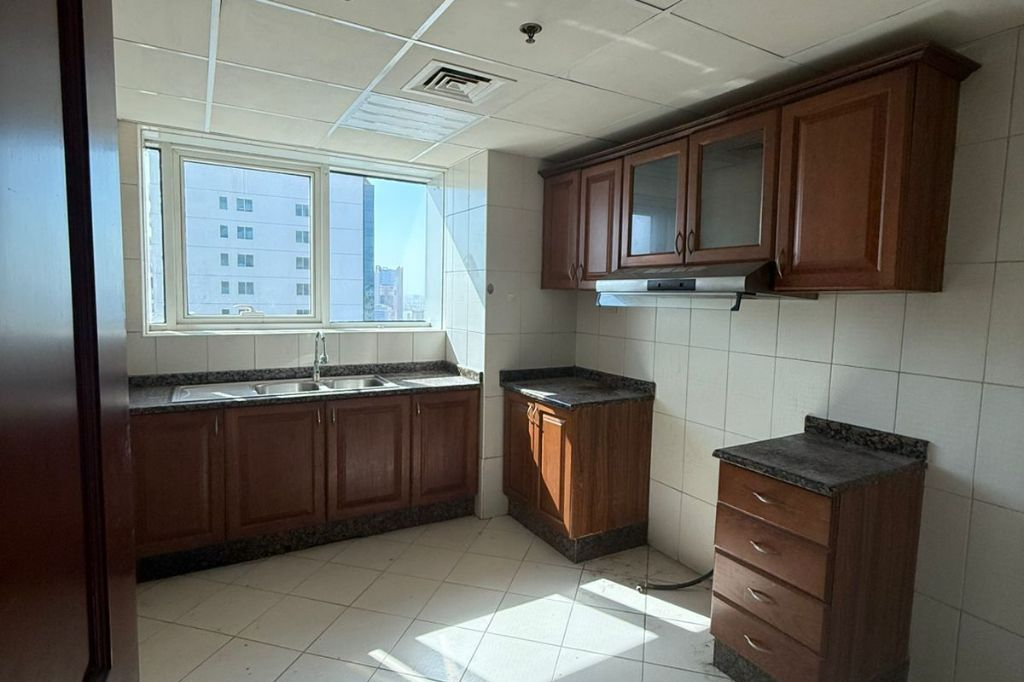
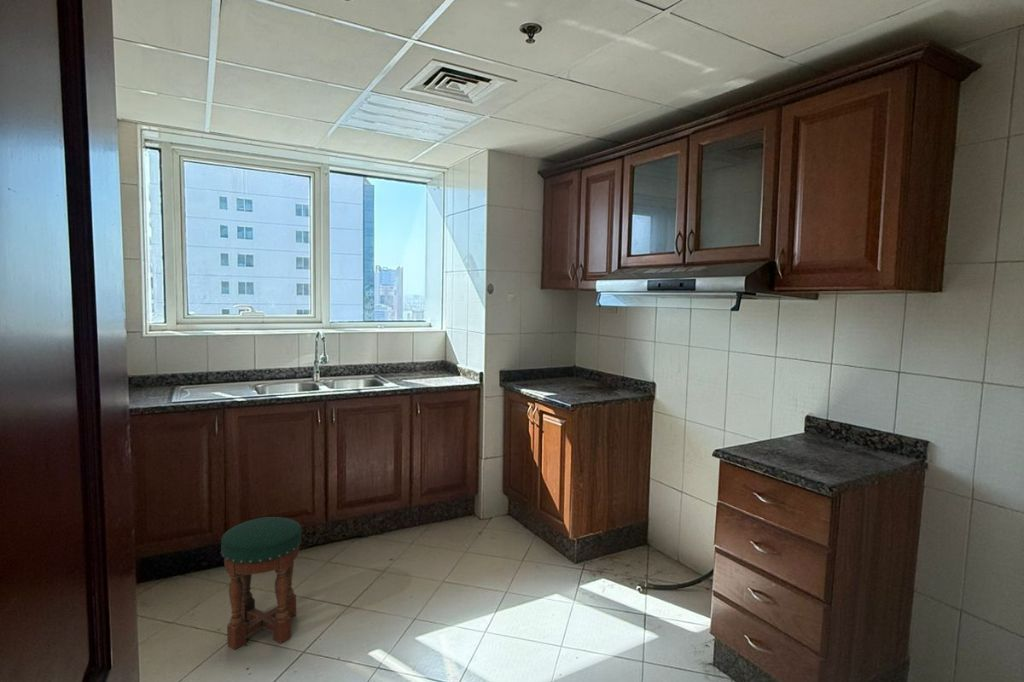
+ stool (262, 572)
